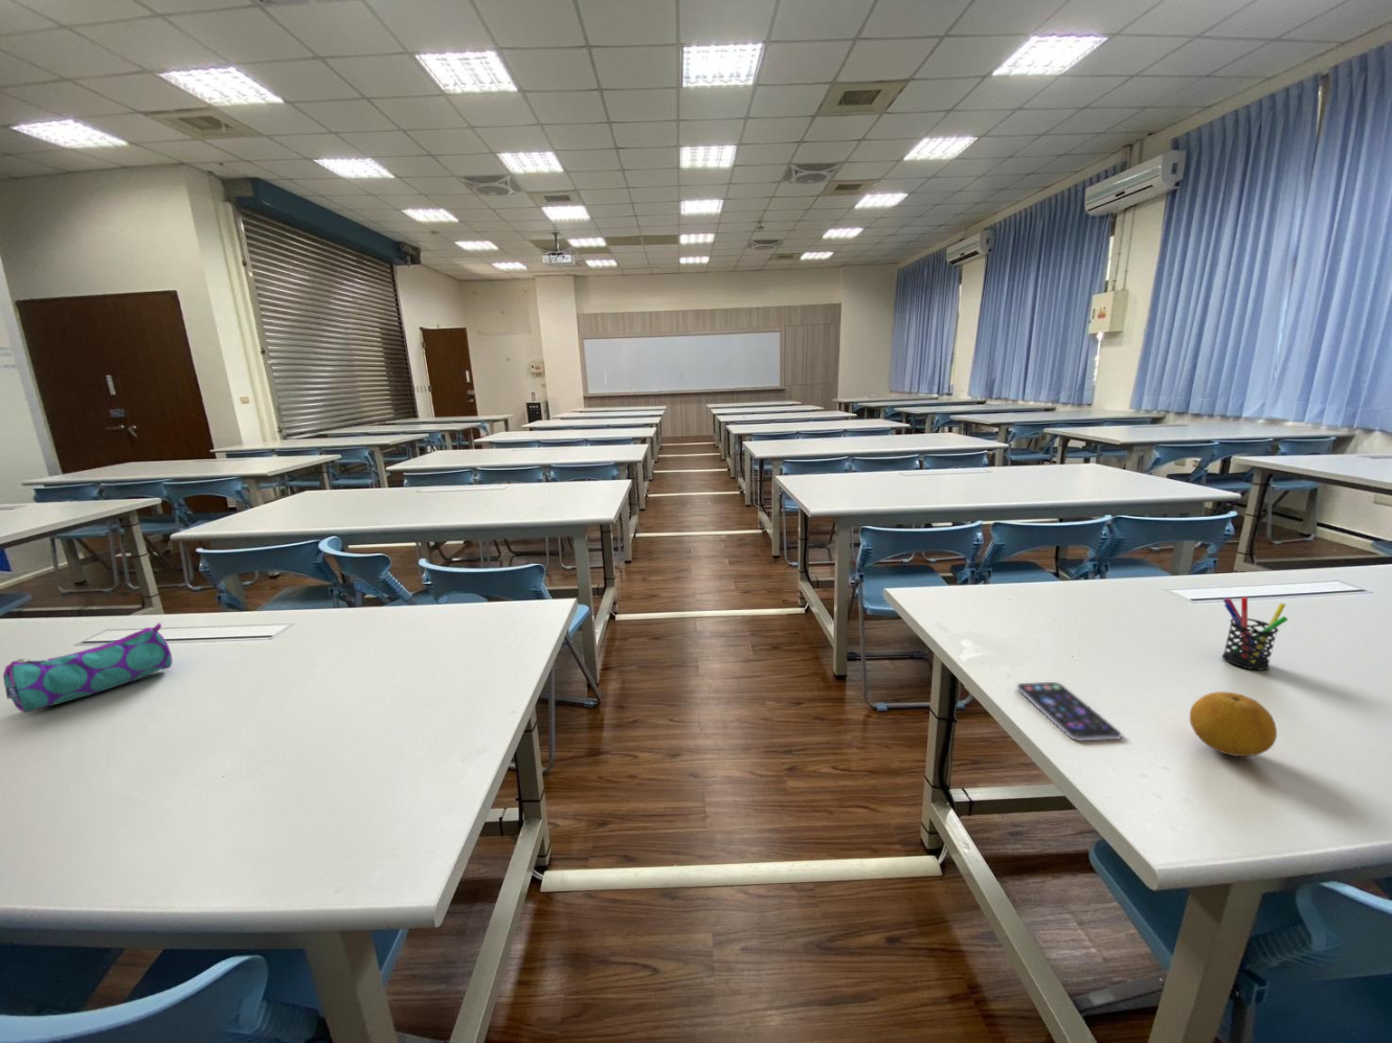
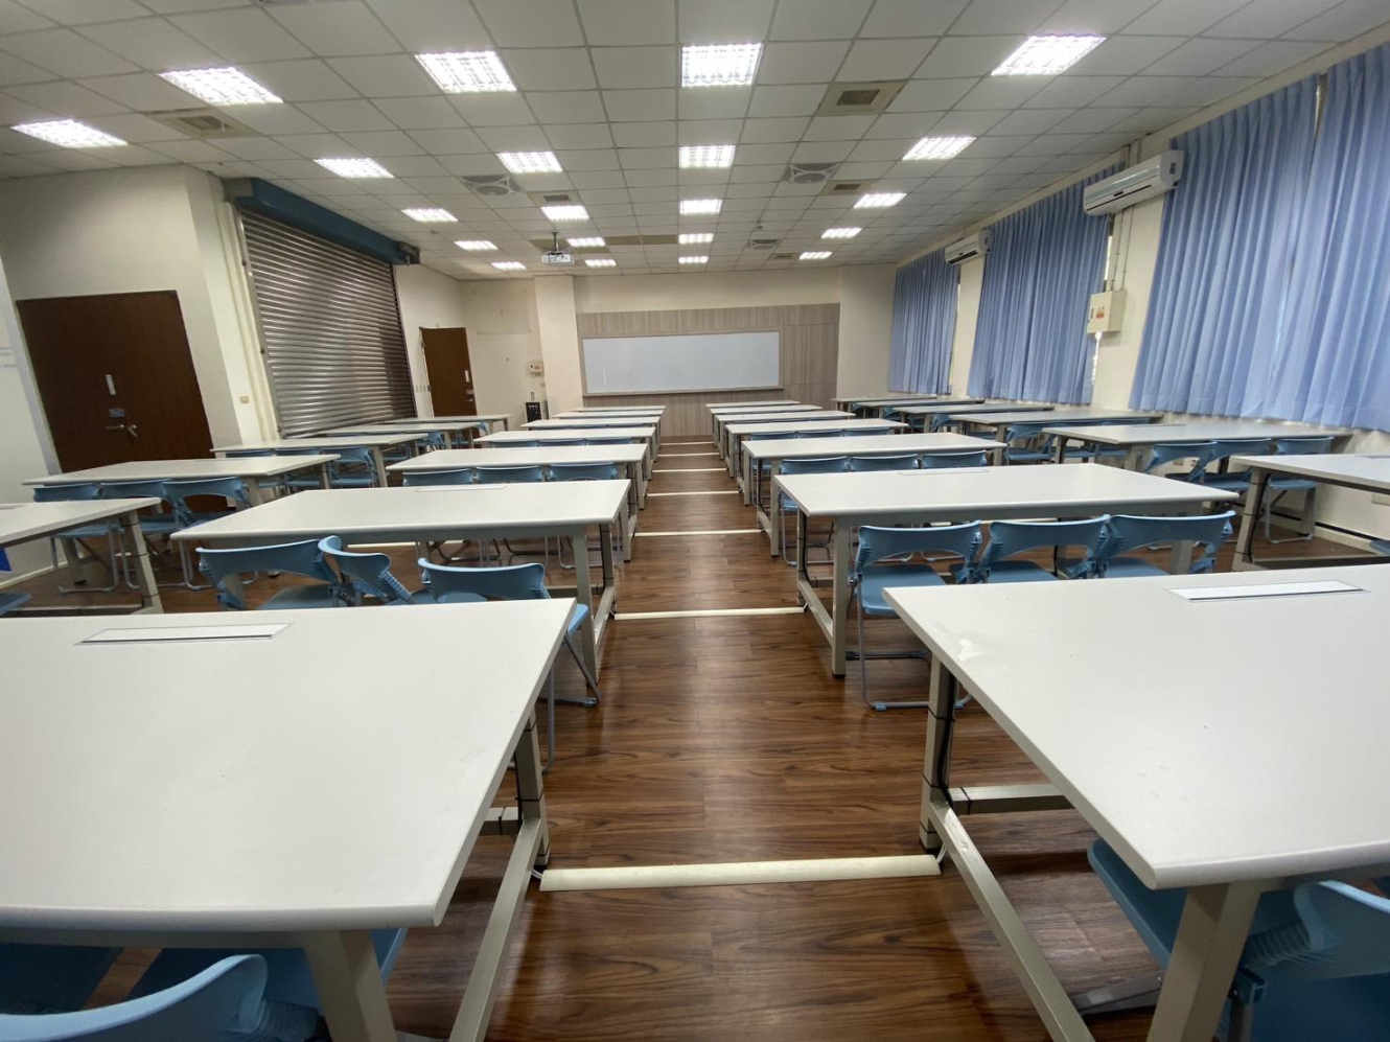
- fruit (1231, 724)
- pen holder (1255, 631)
- pencil case (92, 665)
- smartphone (1064, 708)
